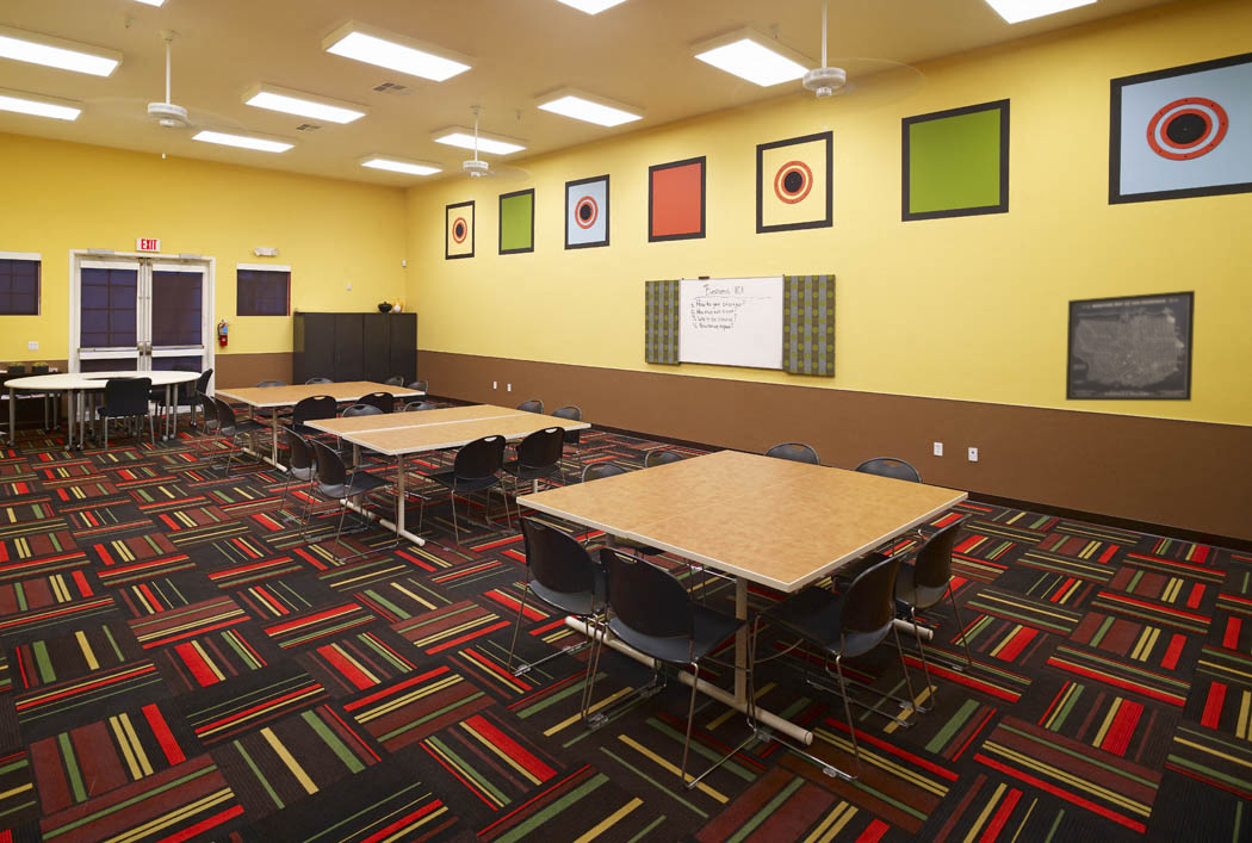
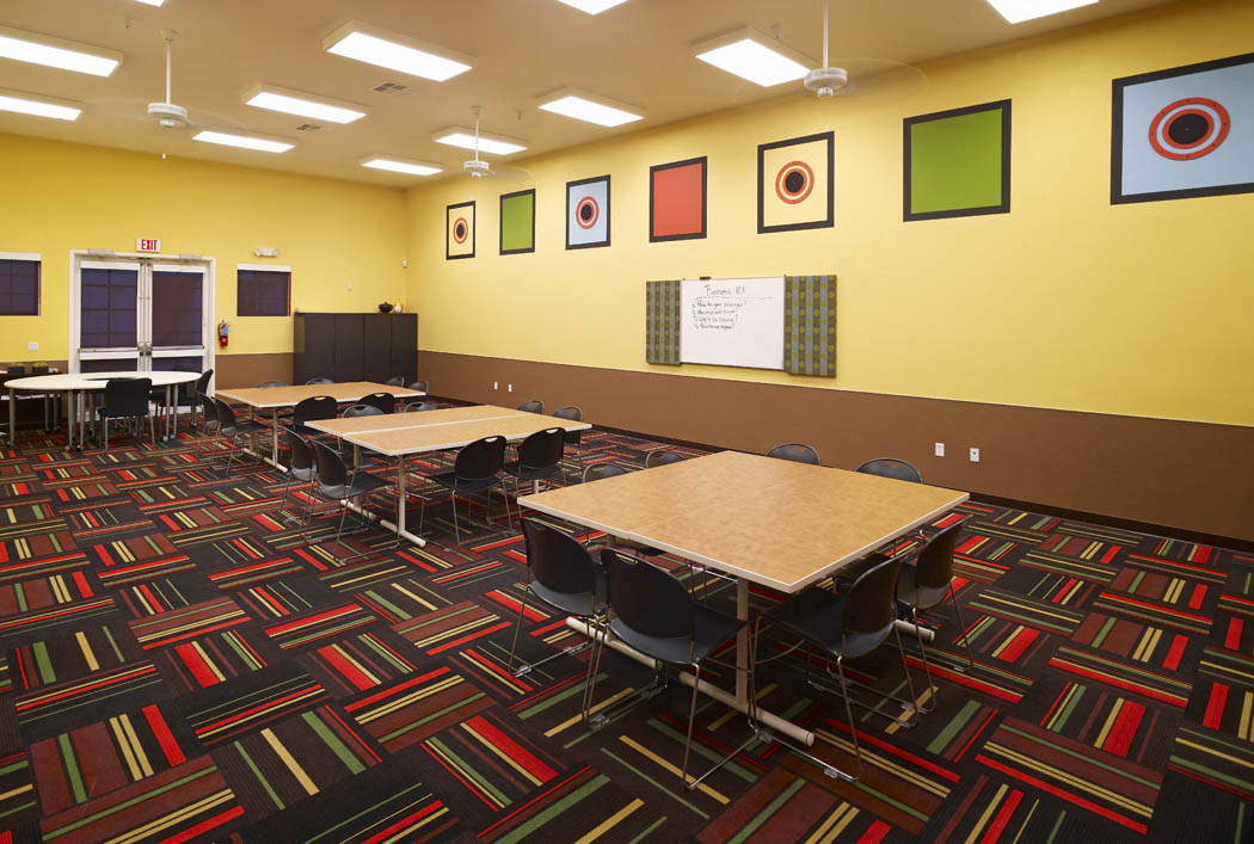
- wall art (1127, 348)
